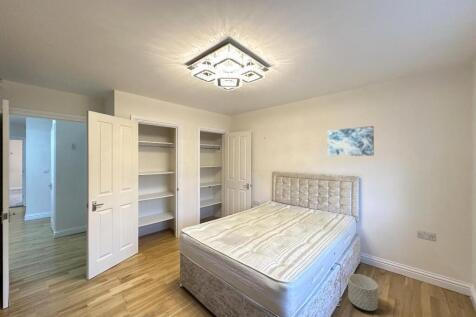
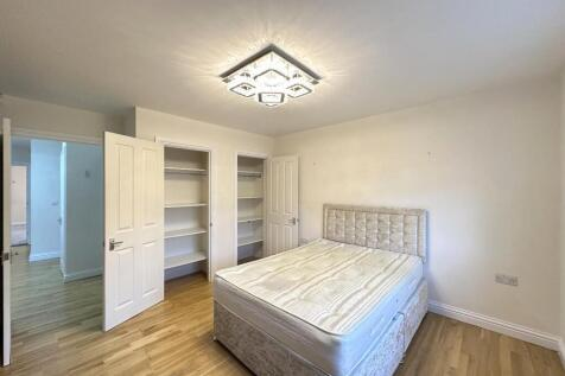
- planter (362, 293)
- wall art (349, 142)
